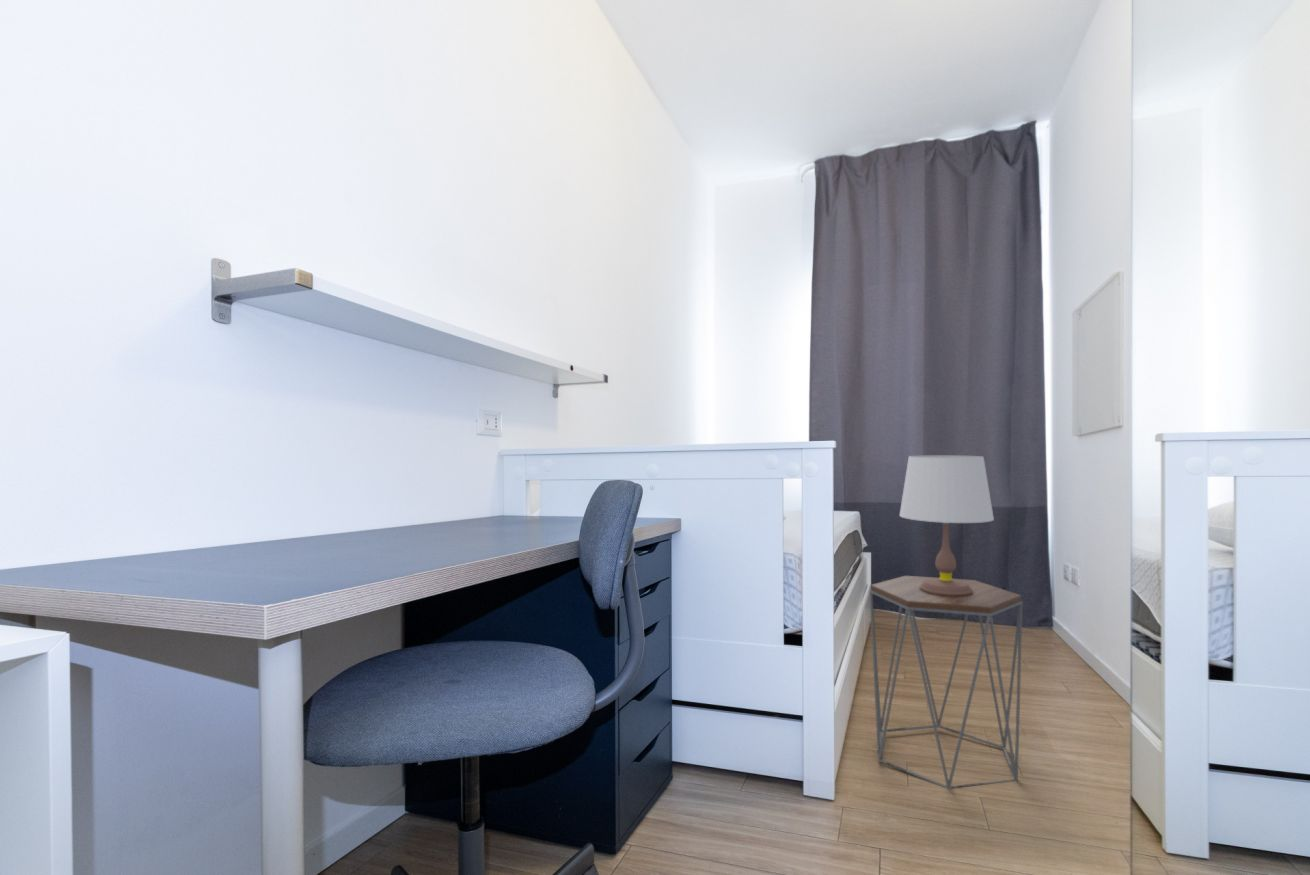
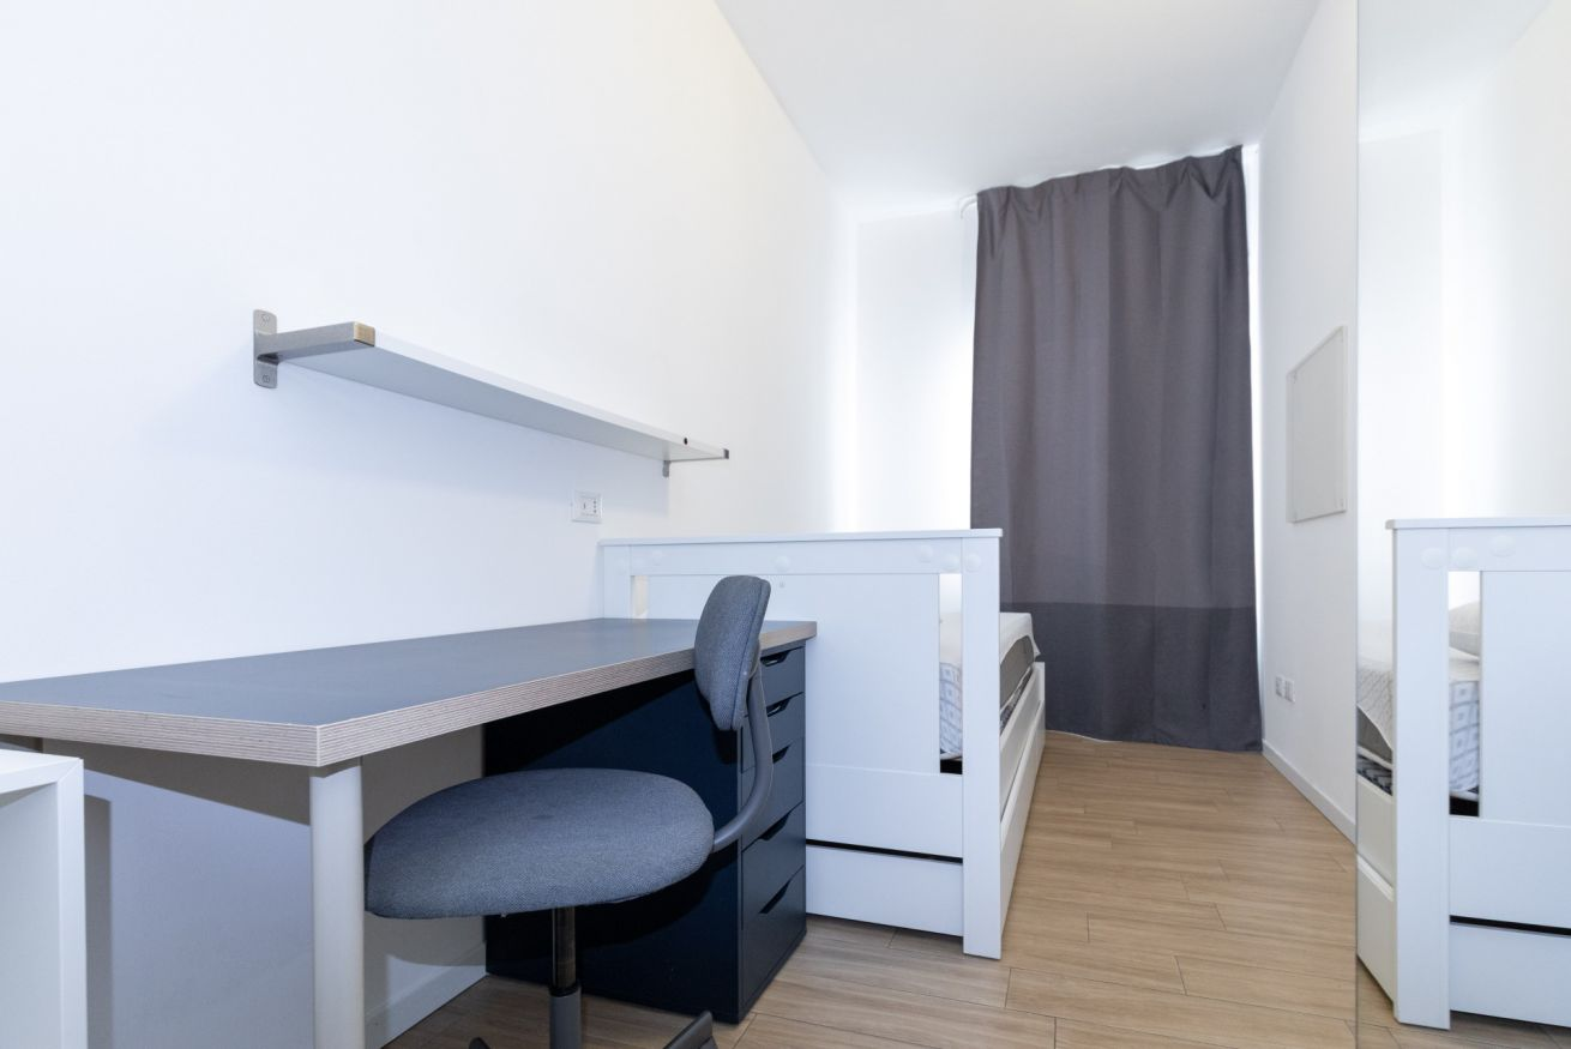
- side table (950, 673)
- table lamp (945, 522)
